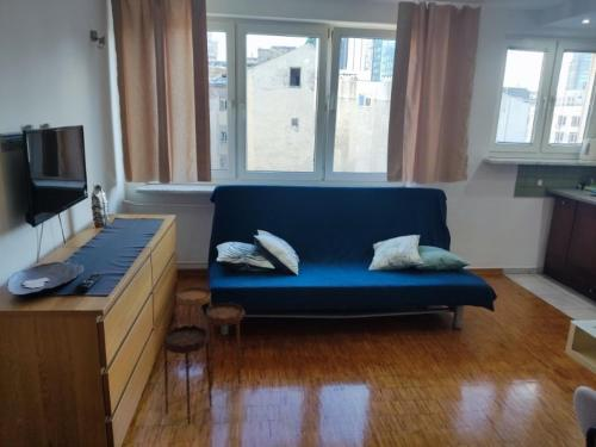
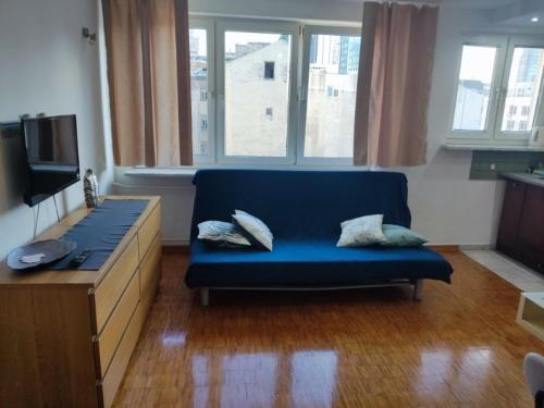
- side table (207, 344)
